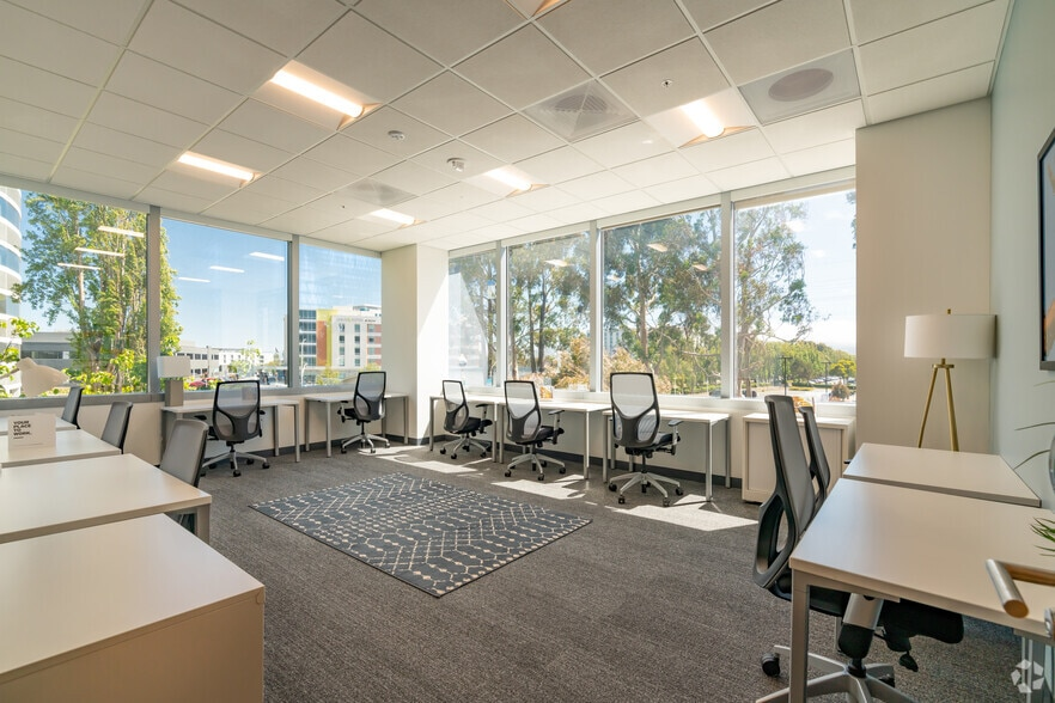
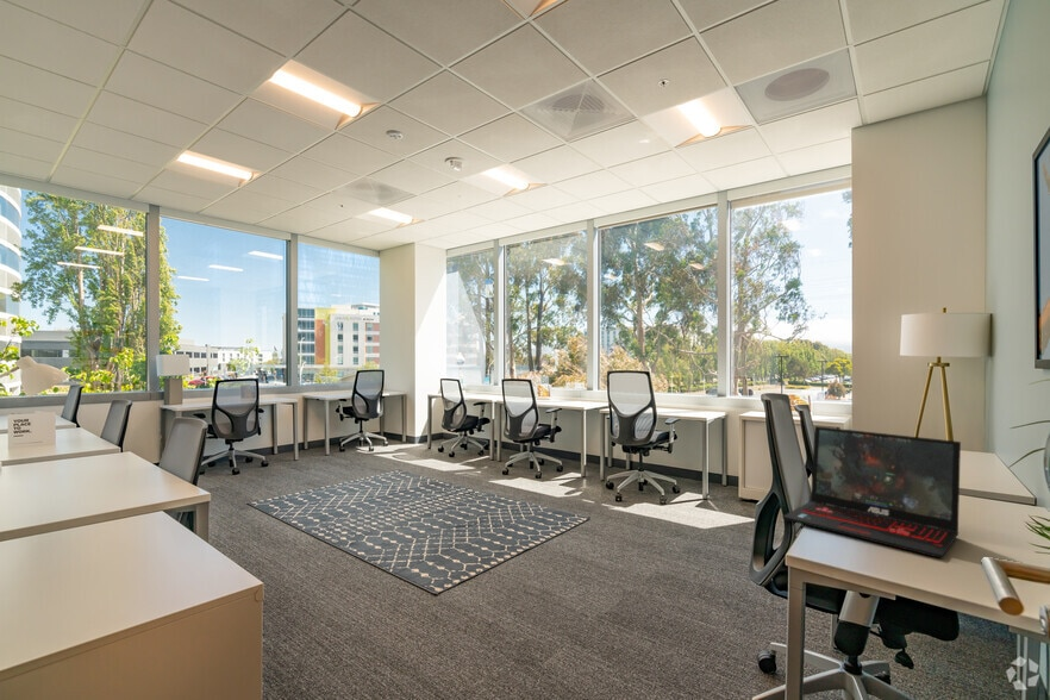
+ laptop (868, 482)
